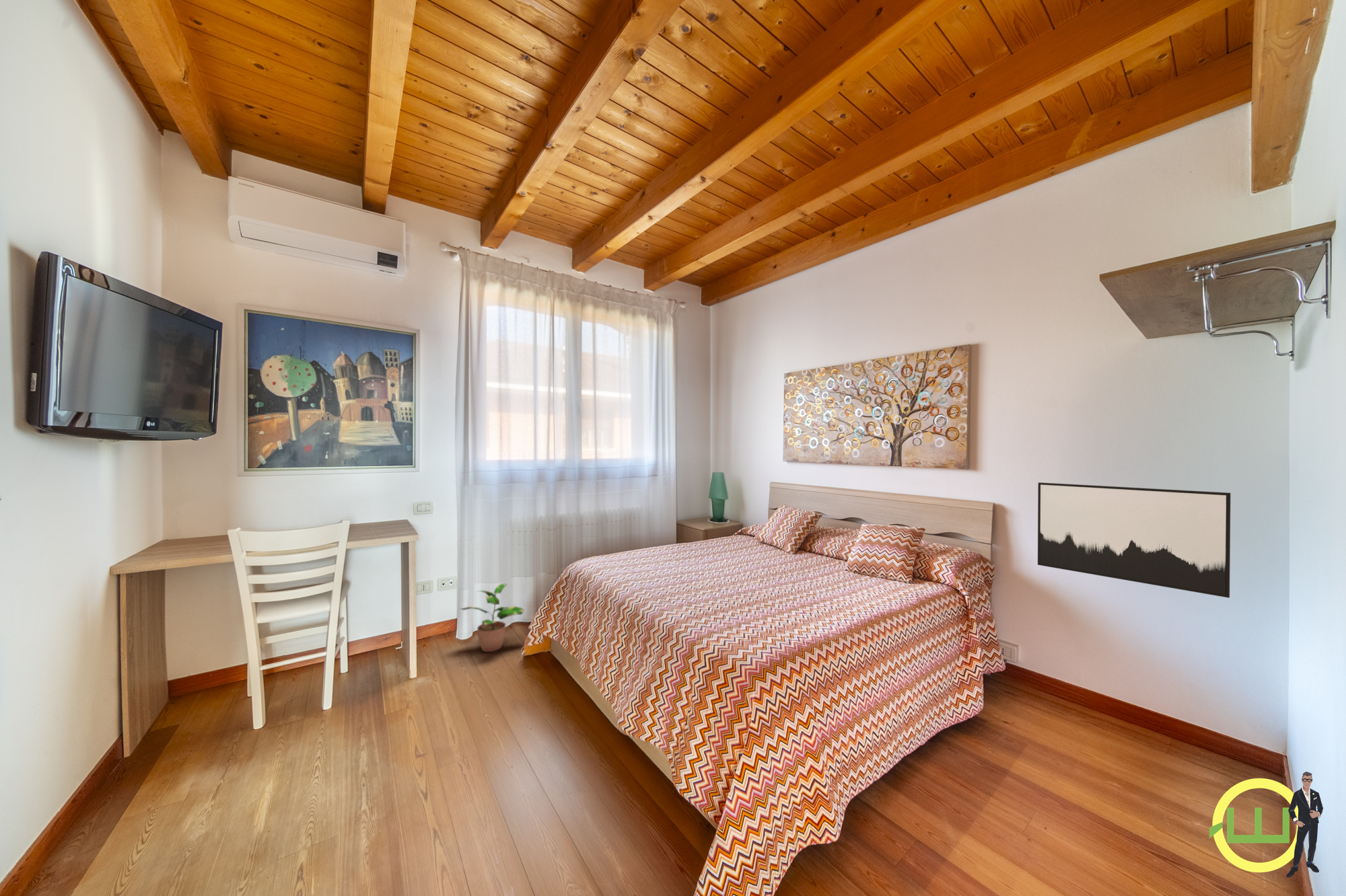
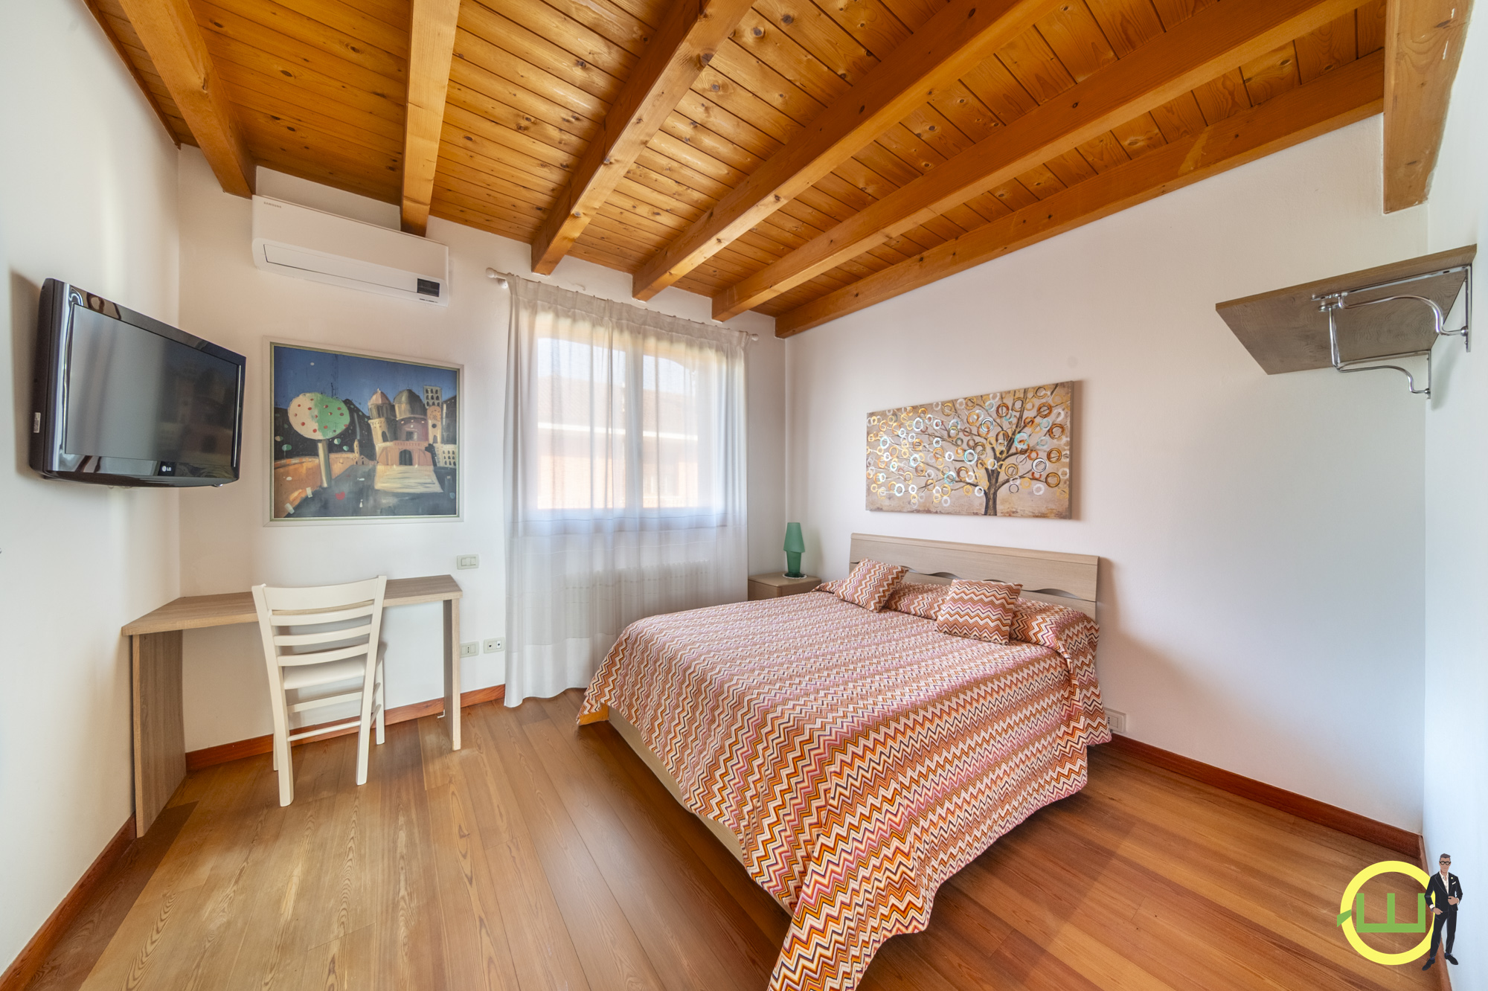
- potted plant (492, 616)
- wall art (1123, 533)
